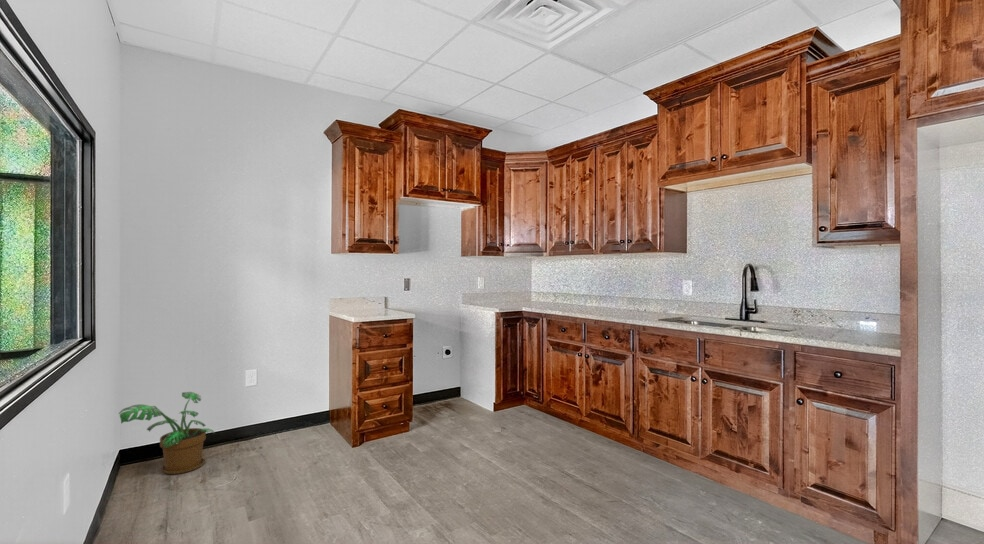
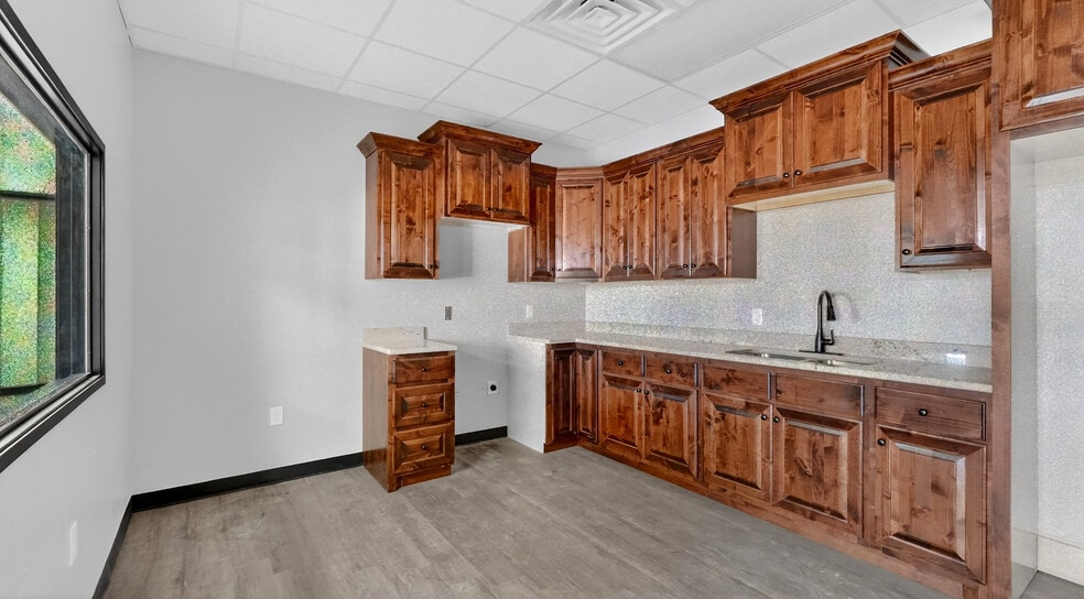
- potted plant (168, 433)
